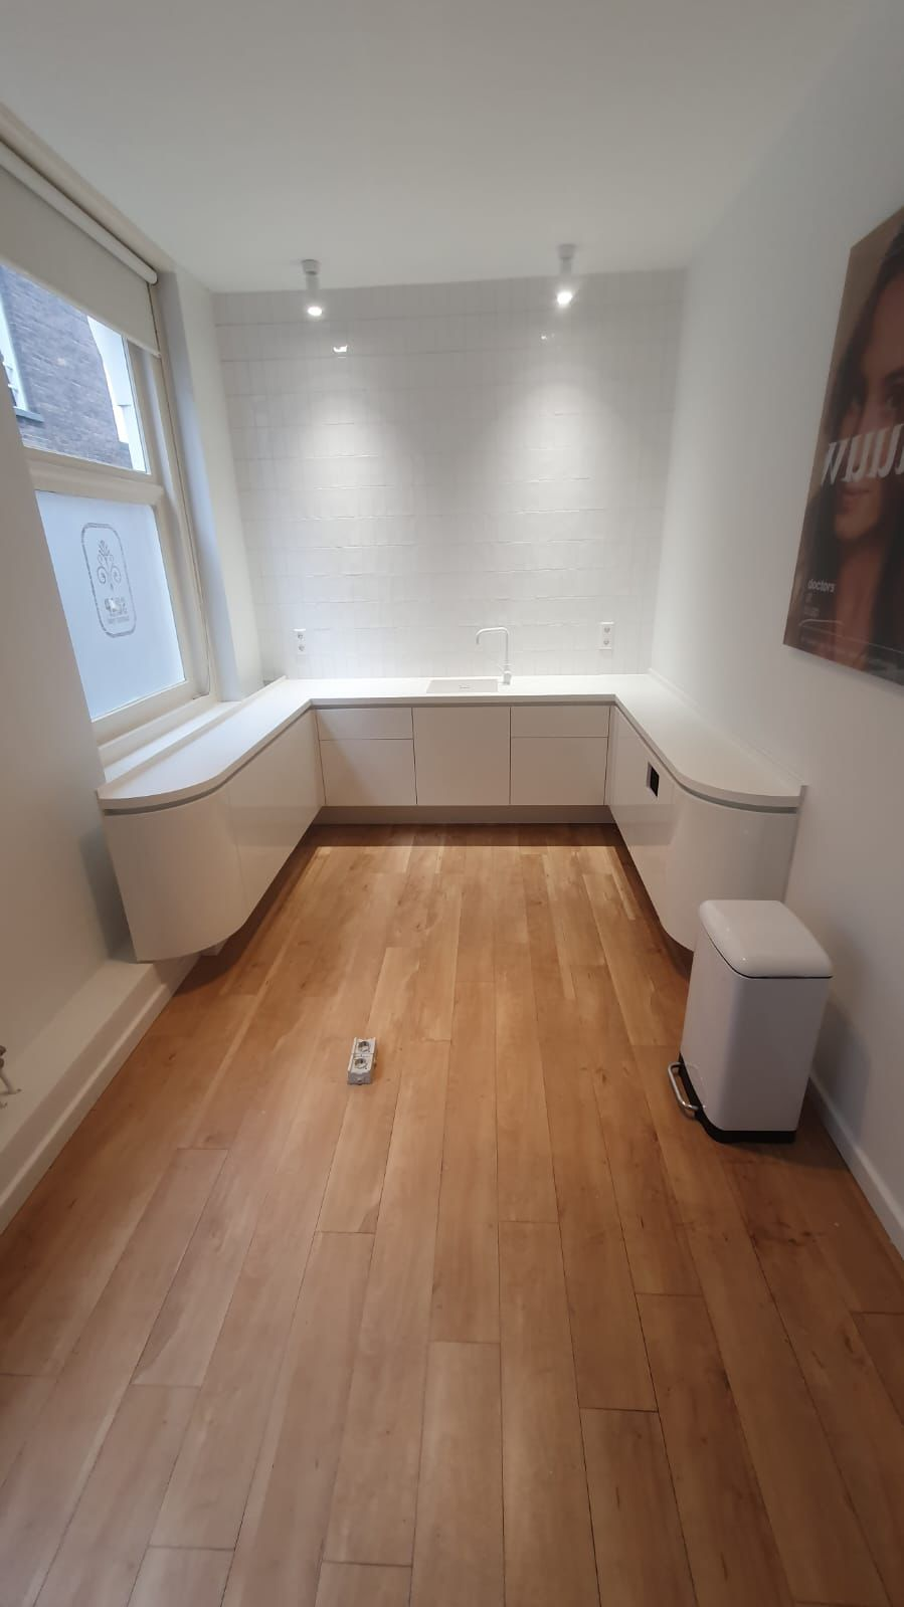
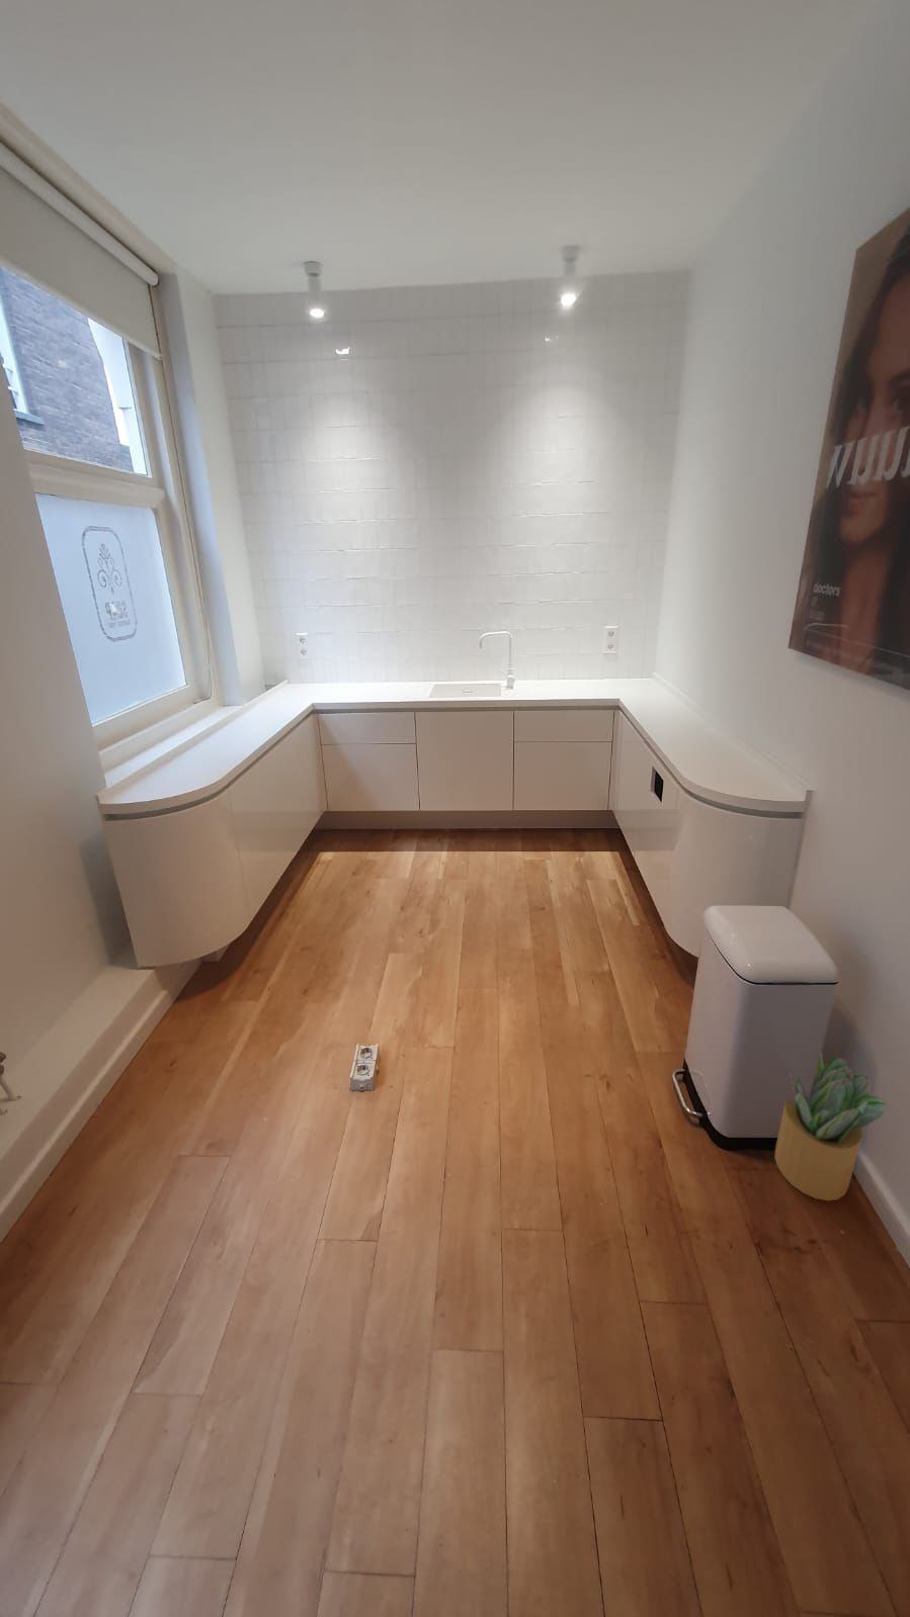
+ potted plant (819, 1118)
